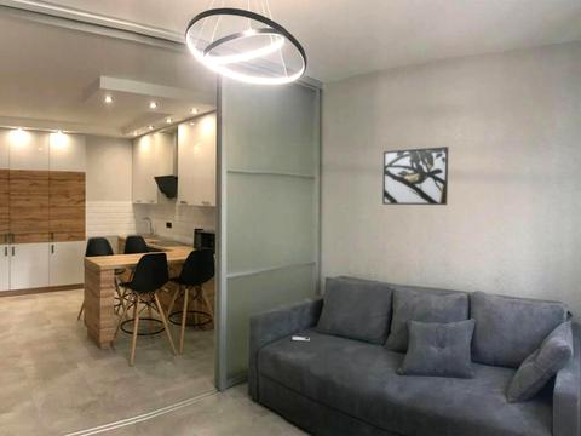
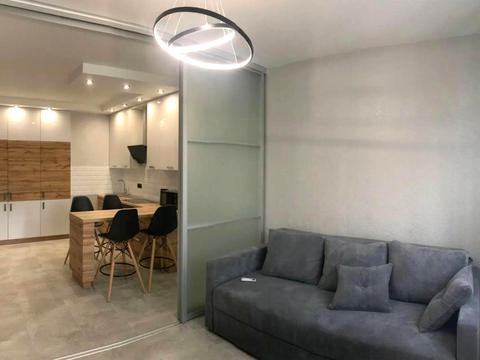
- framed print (413, 177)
